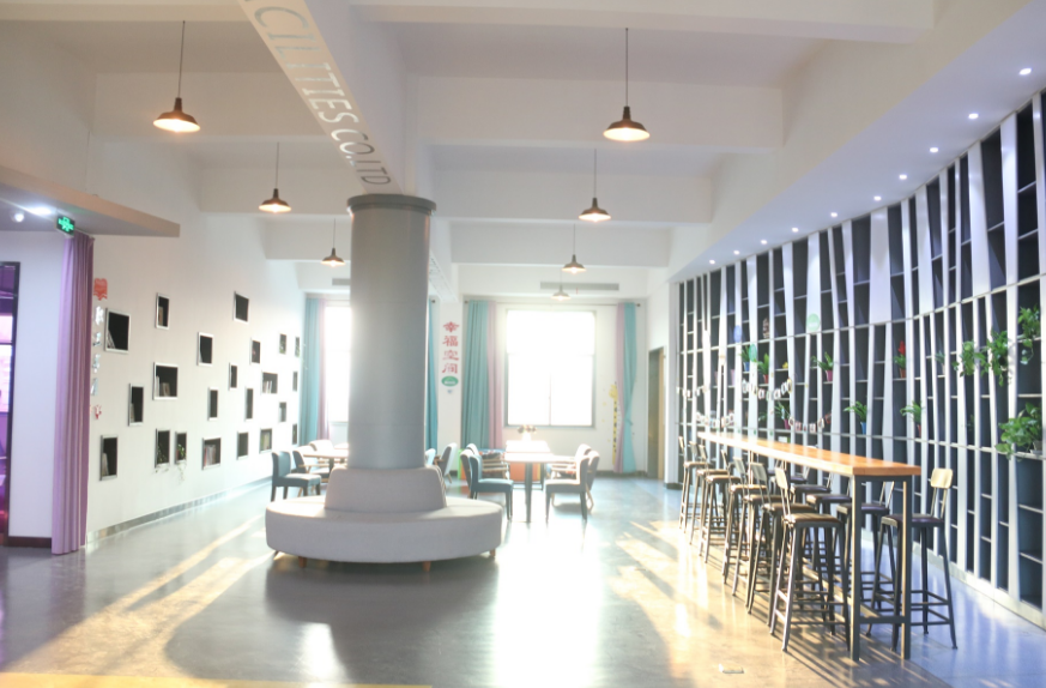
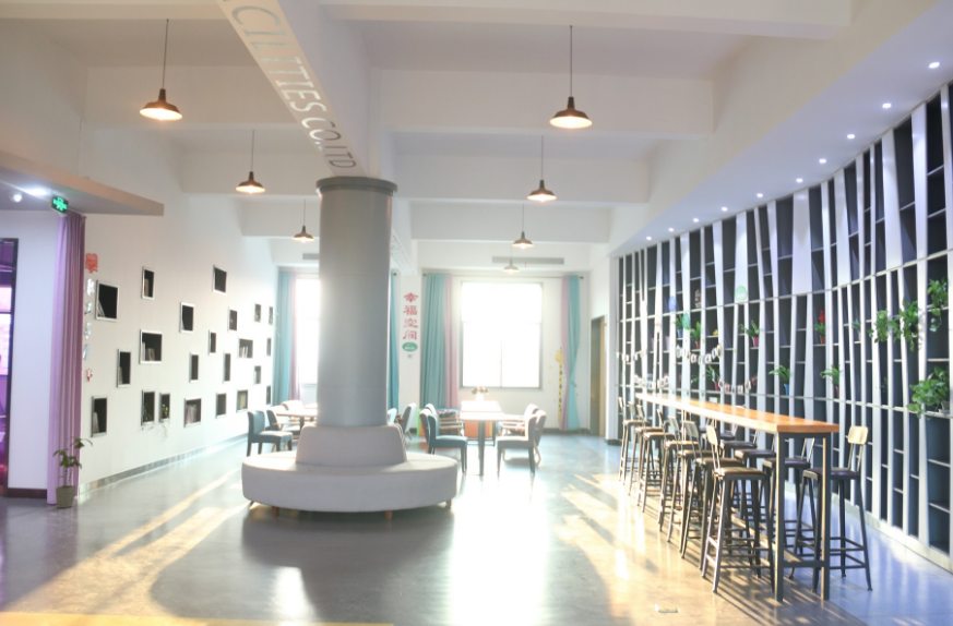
+ house plant (71, 471)
